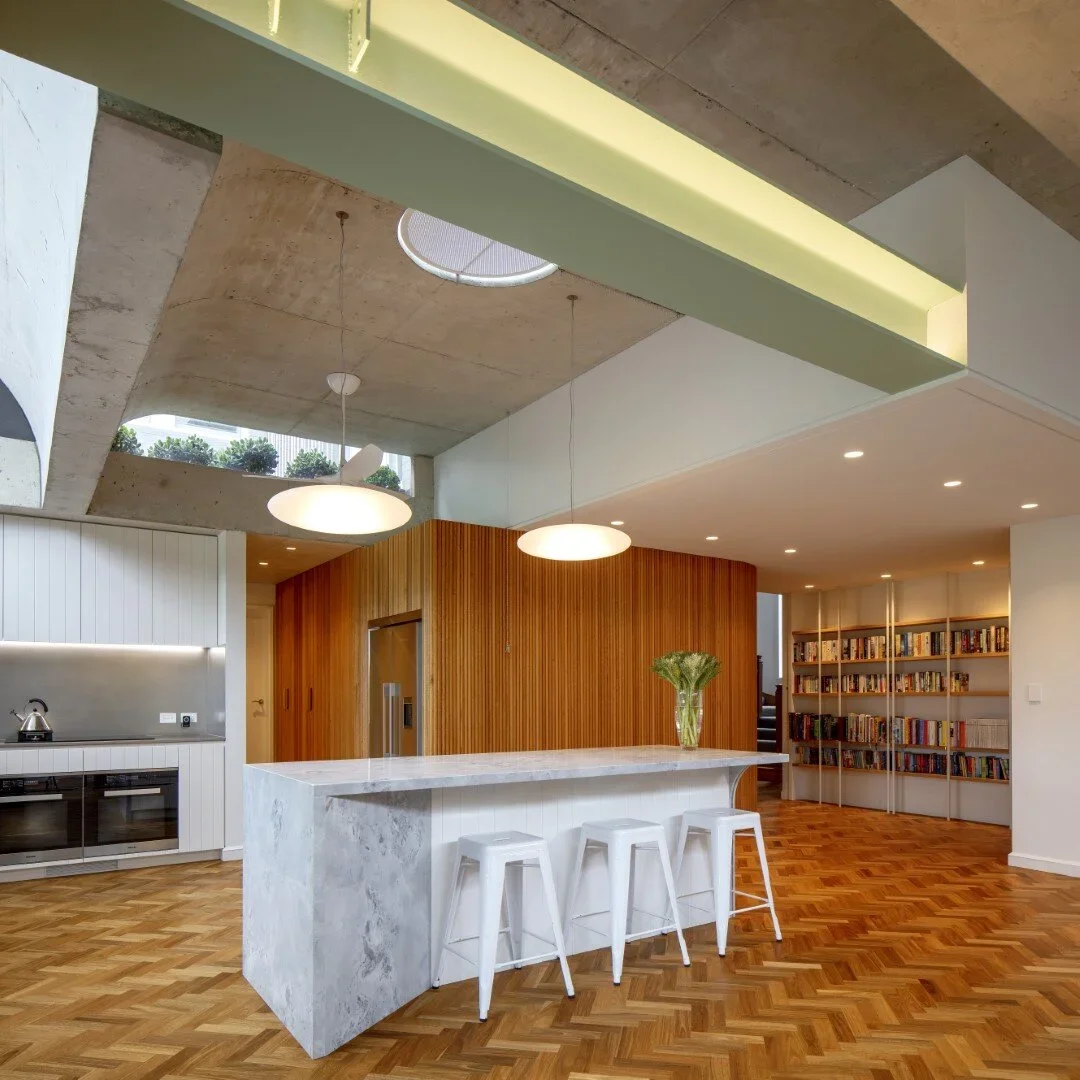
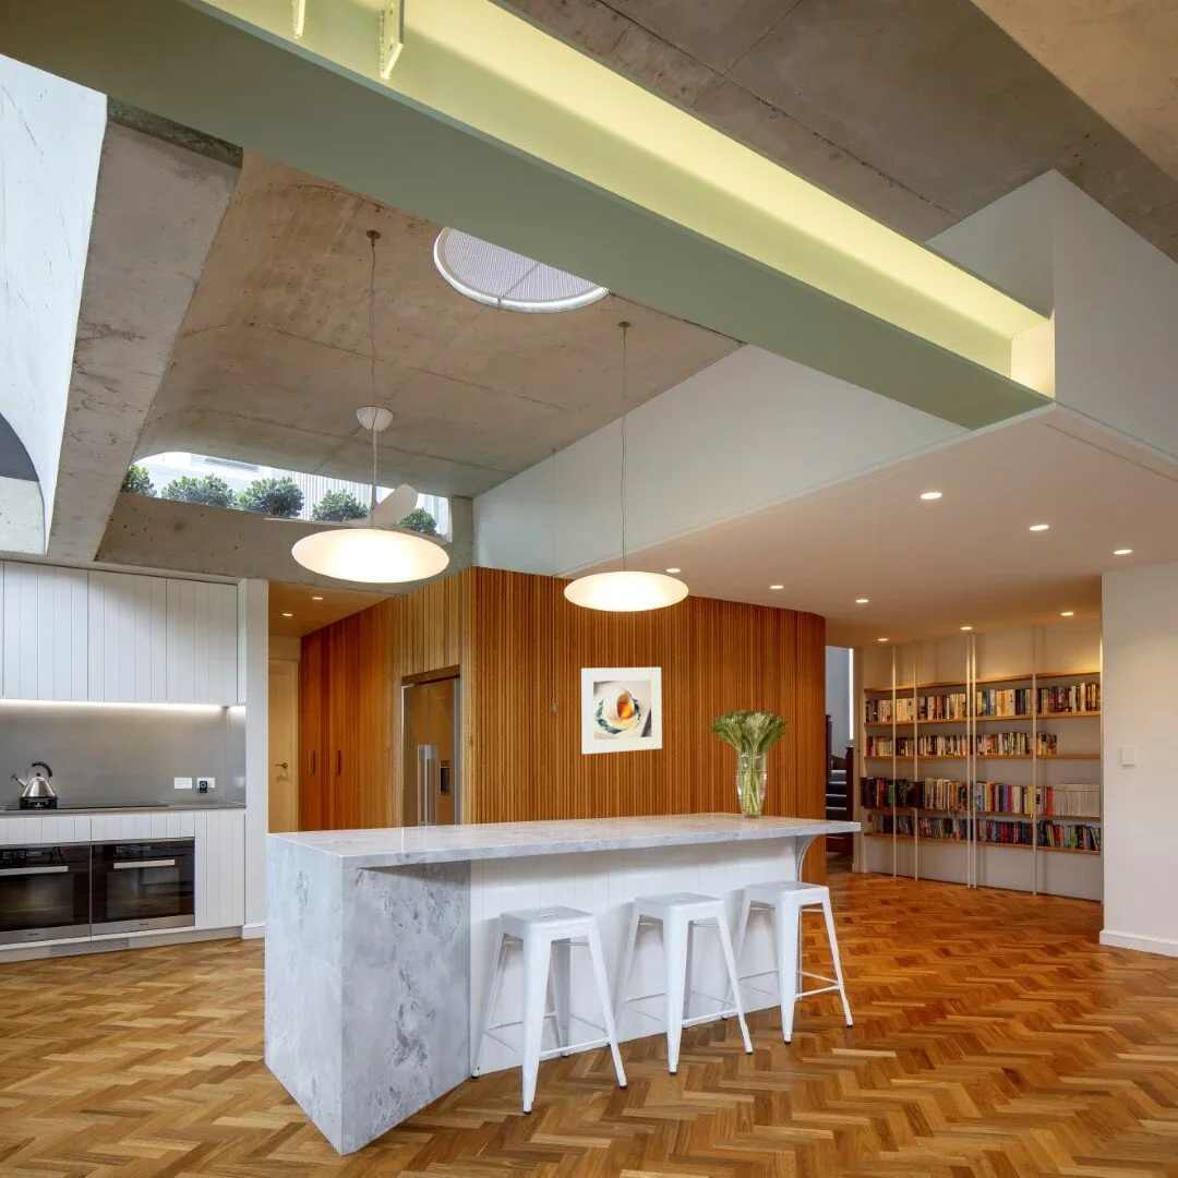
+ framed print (622, 709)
